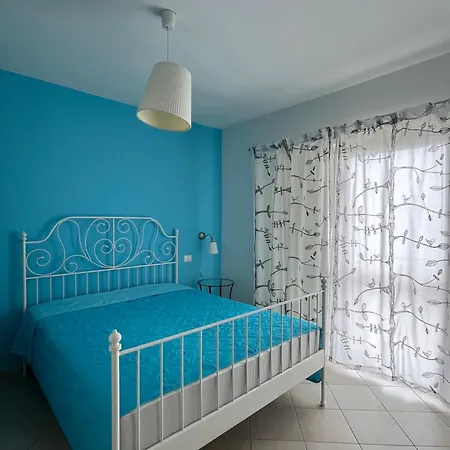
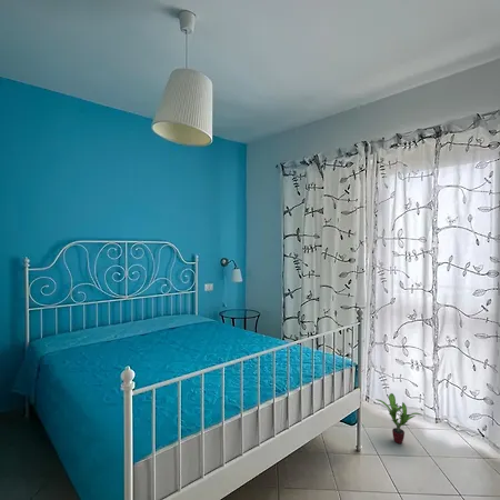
+ potted plant (398, 419)
